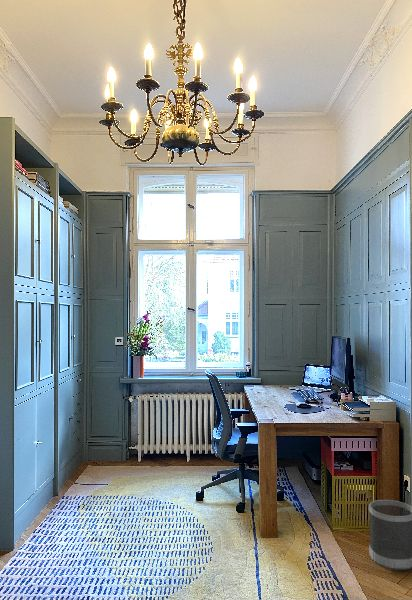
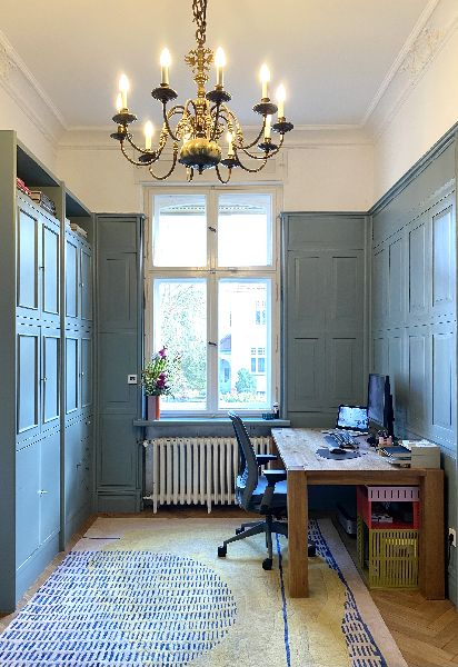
- wastebasket (392, 533)
